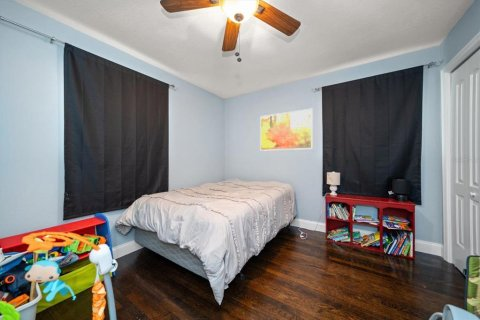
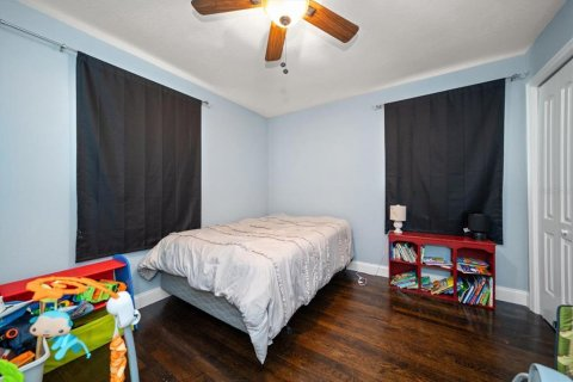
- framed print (284, 131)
